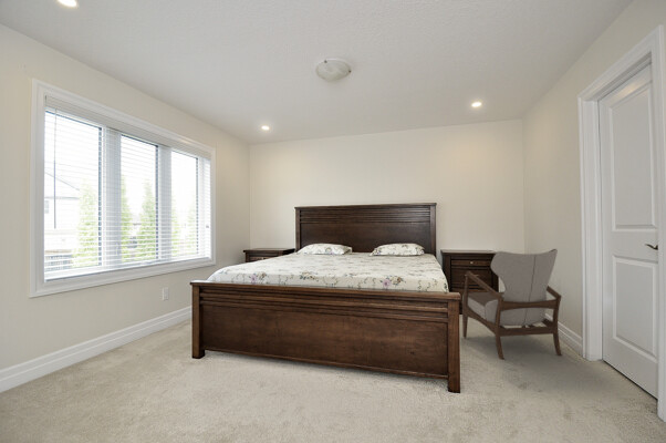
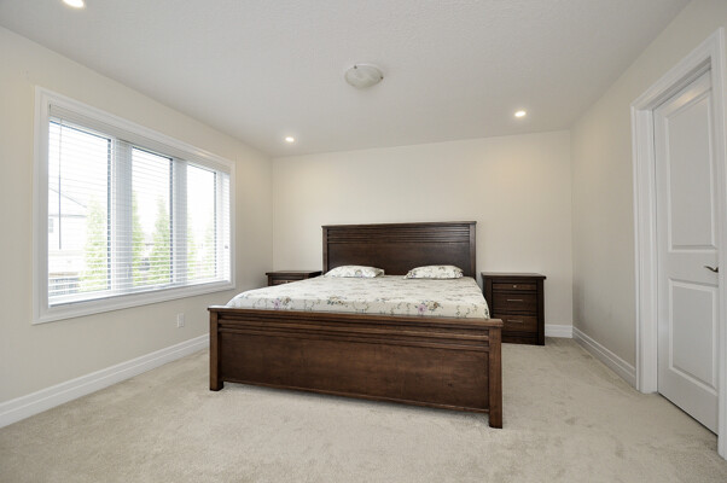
- armchair (507, 295)
